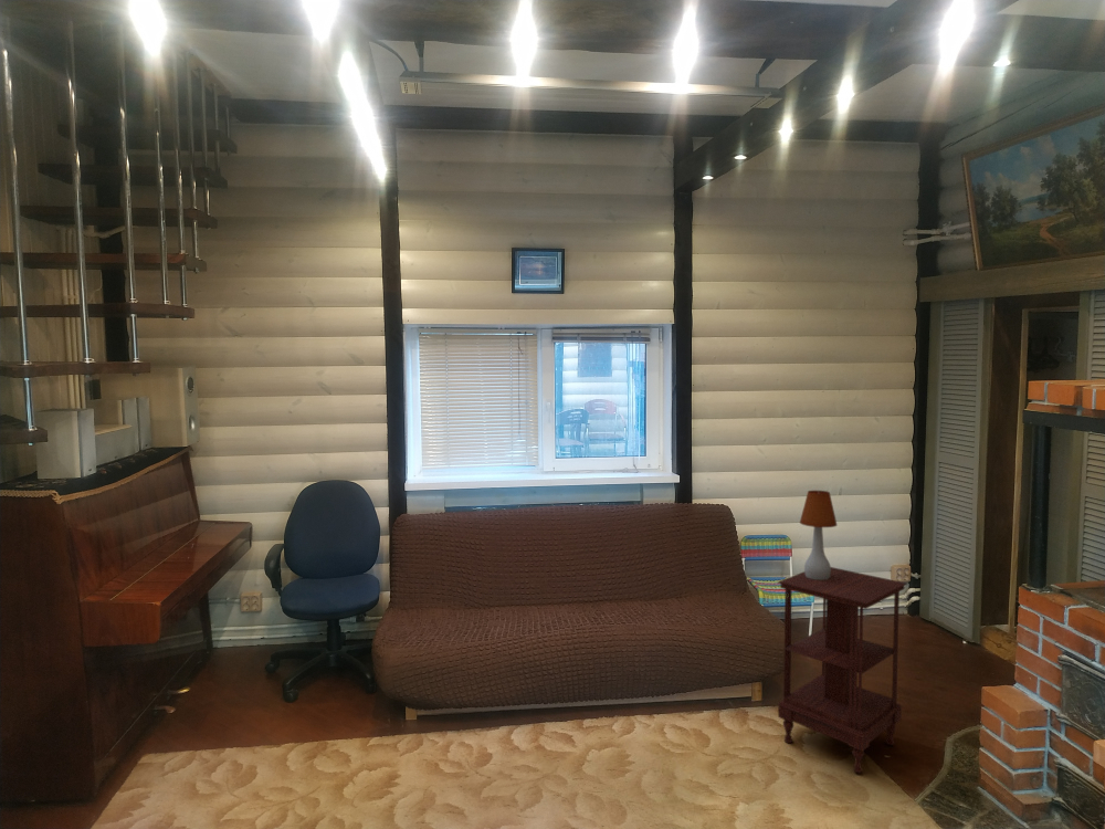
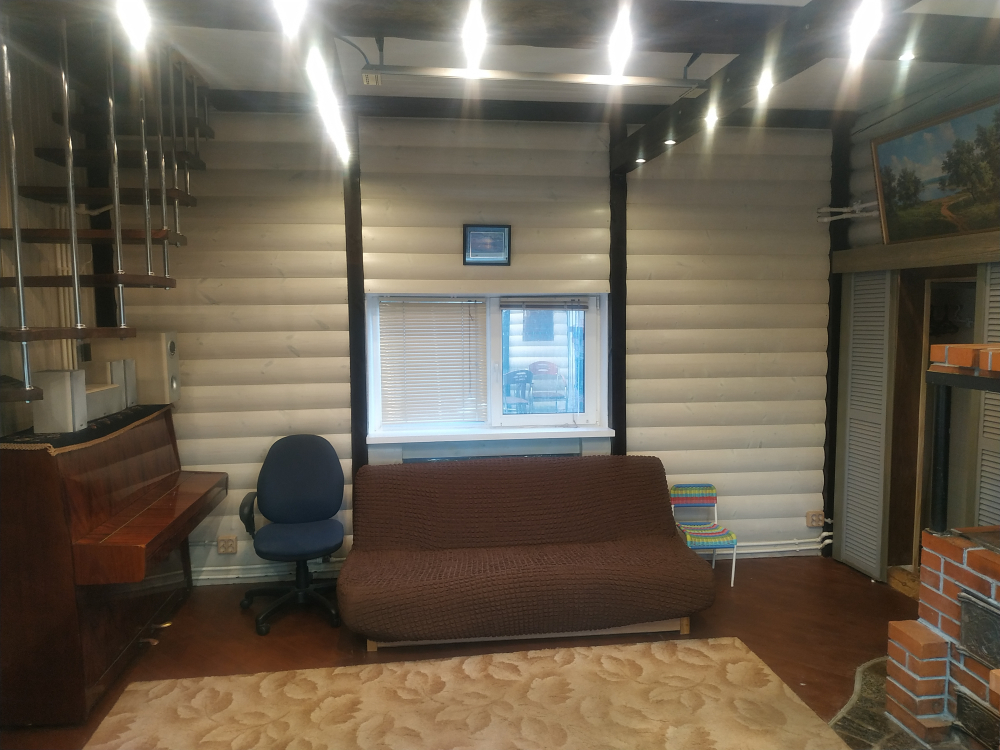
- side table (840, 662)
- table lamp (818, 534)
